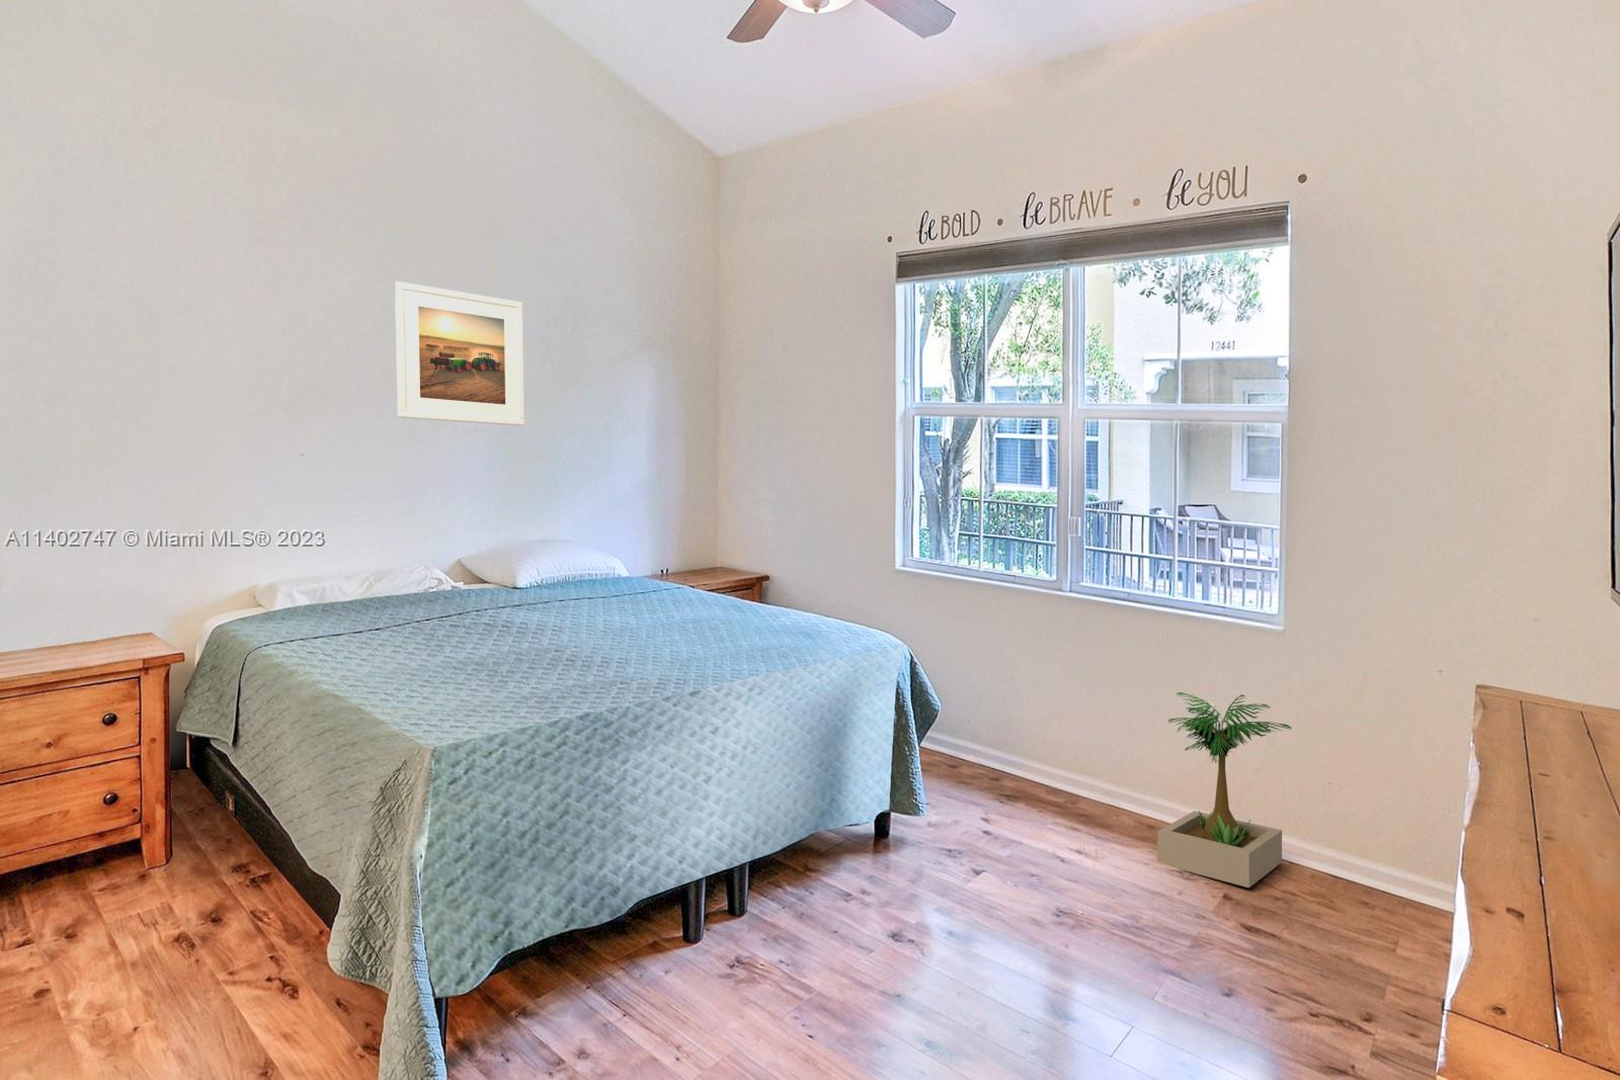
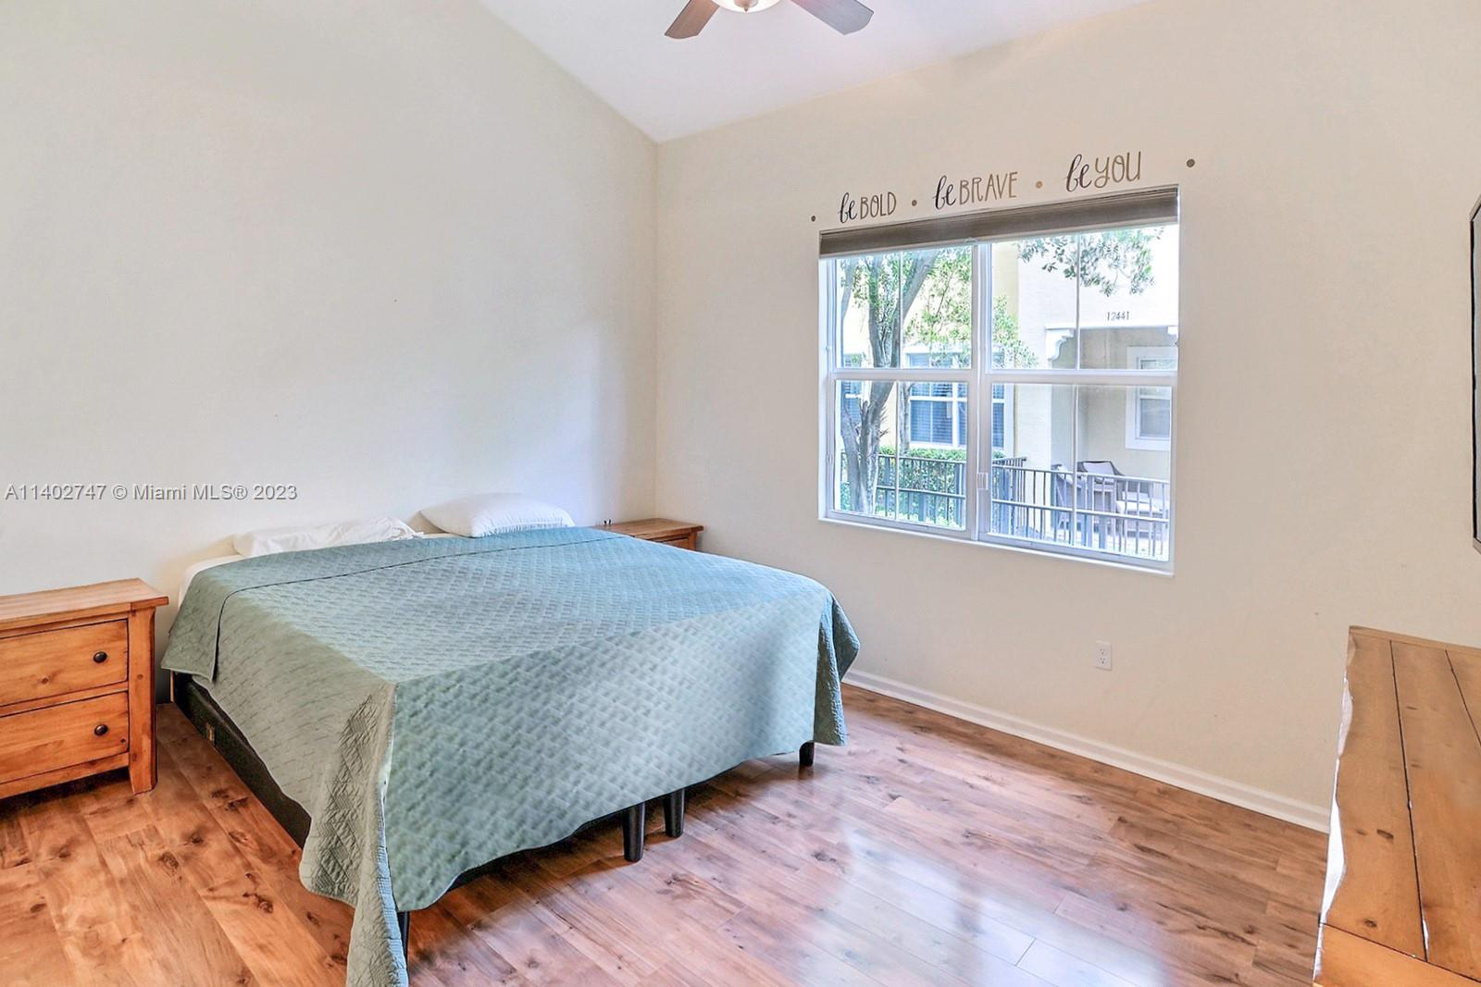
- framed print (463, 357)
- potted plant (1226, 783)
